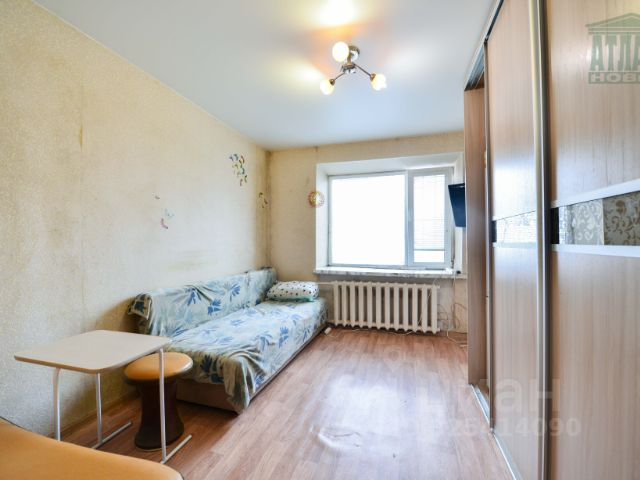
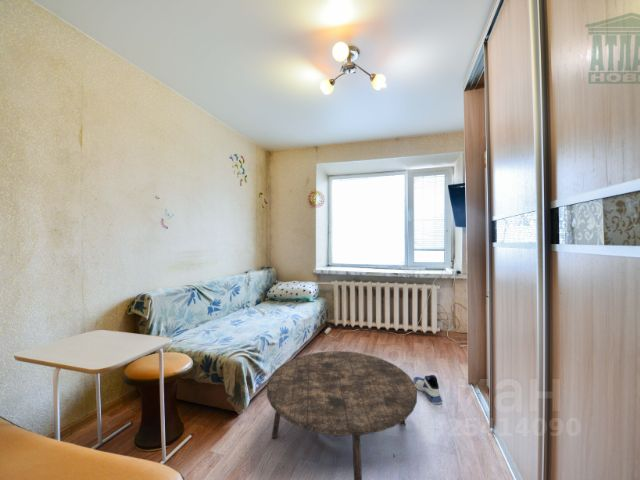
+ coffee table (340, 404)
+ sneaker (428, 382)
